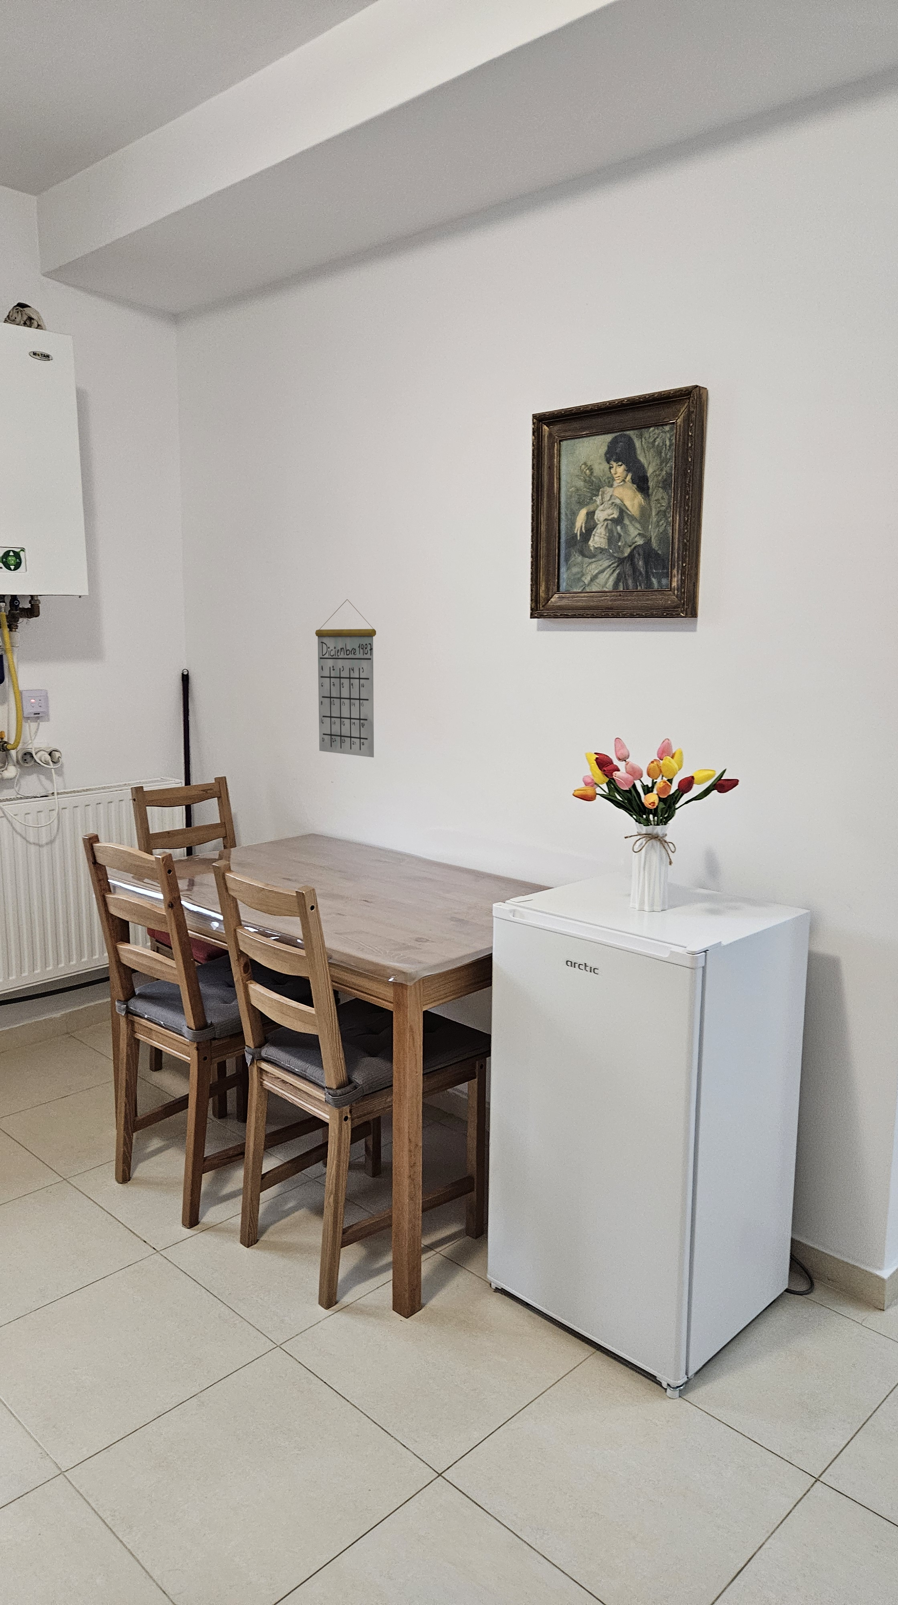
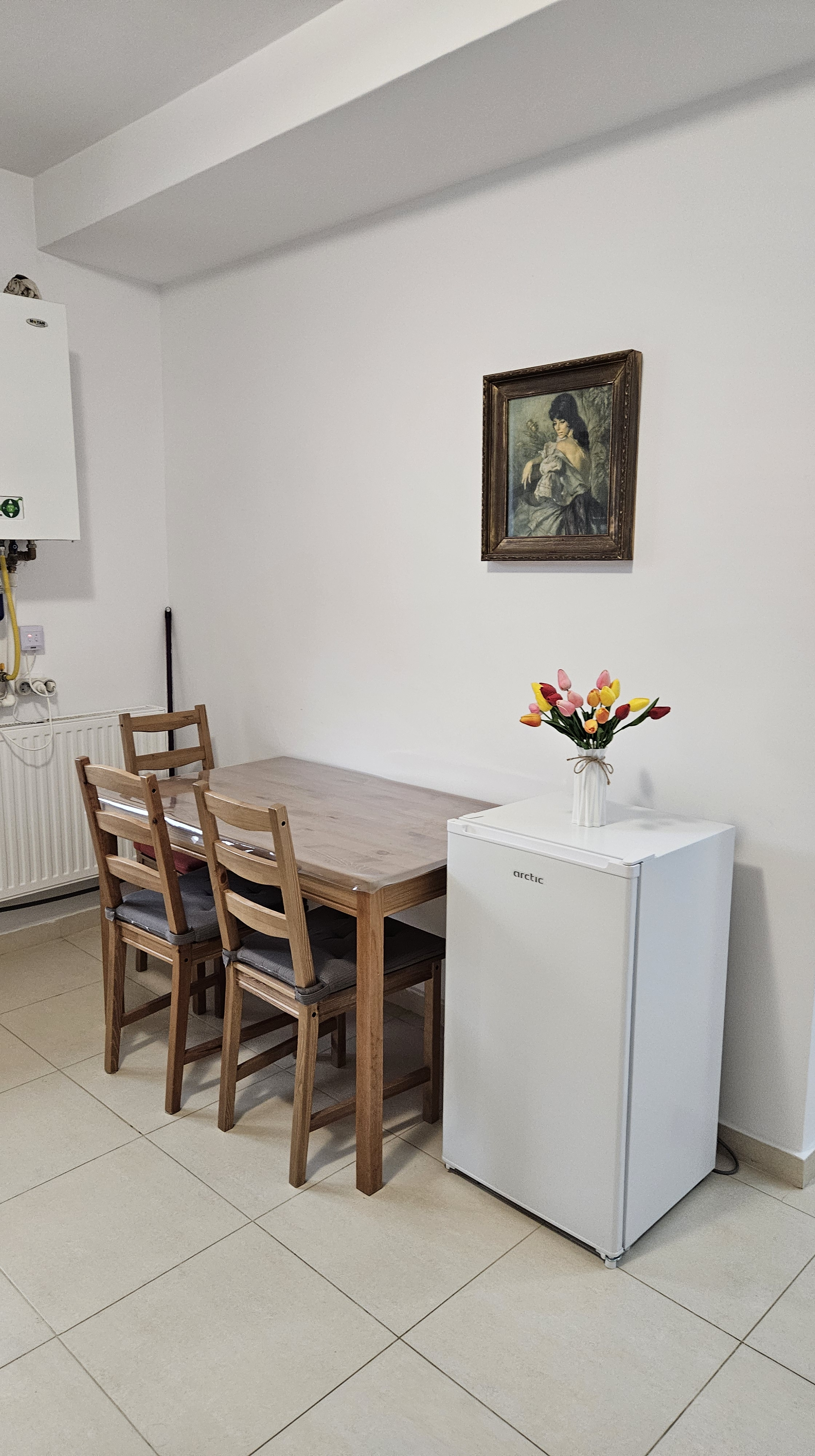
- calendar (345, 677)
